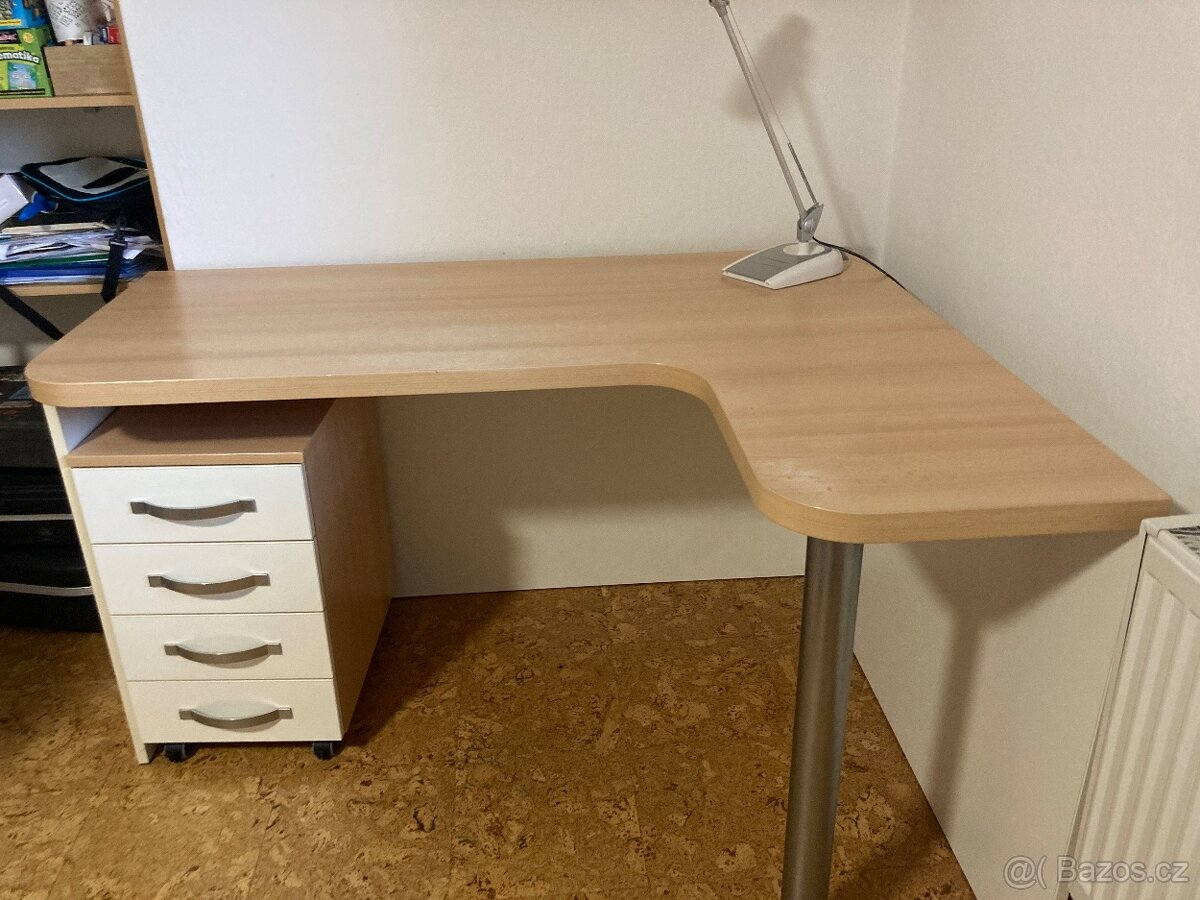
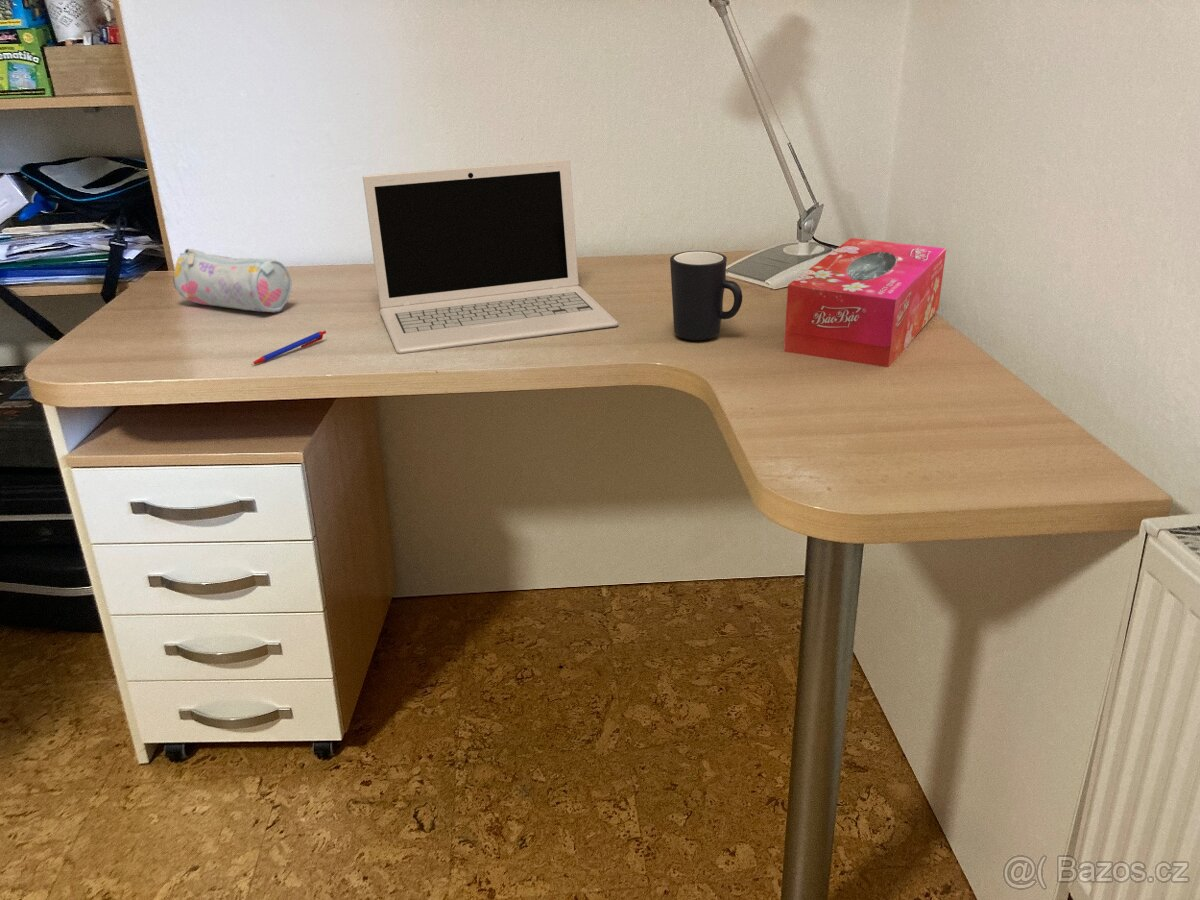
+ pencil case (232, 279)
+ pen (289, 347)
+ mug (706, 297)
+ laptop (489, 251)
+ tissue box (867, 298)
